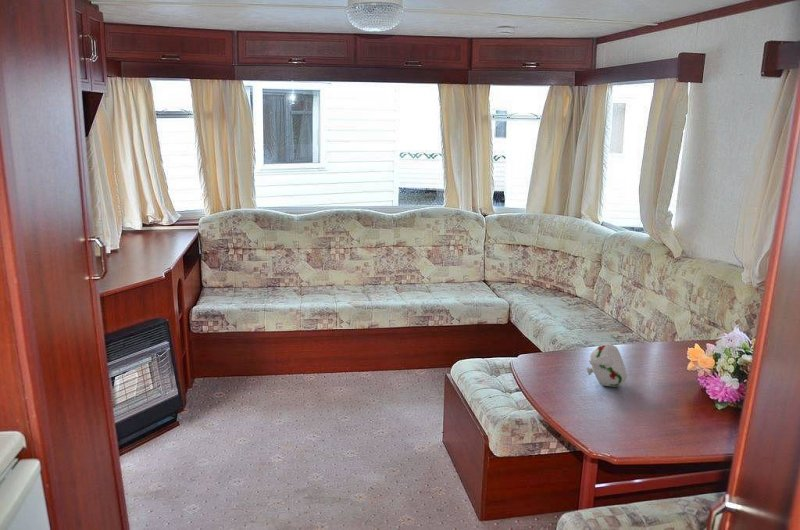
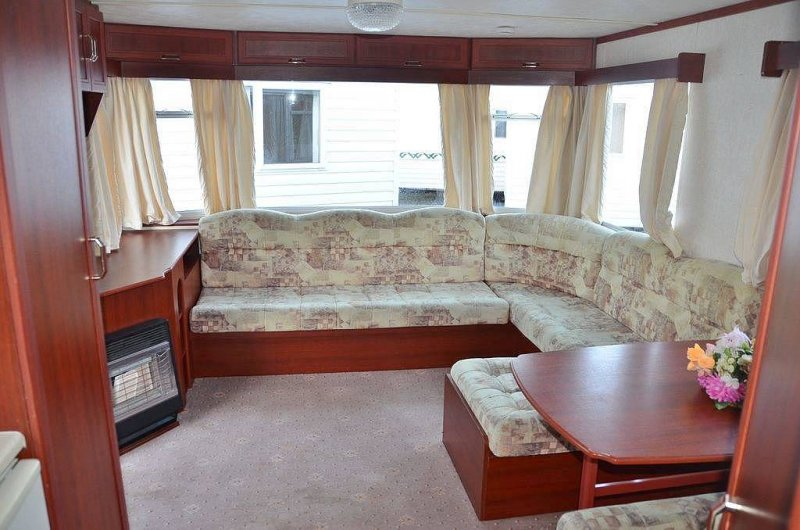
- teapot (607, 365)
